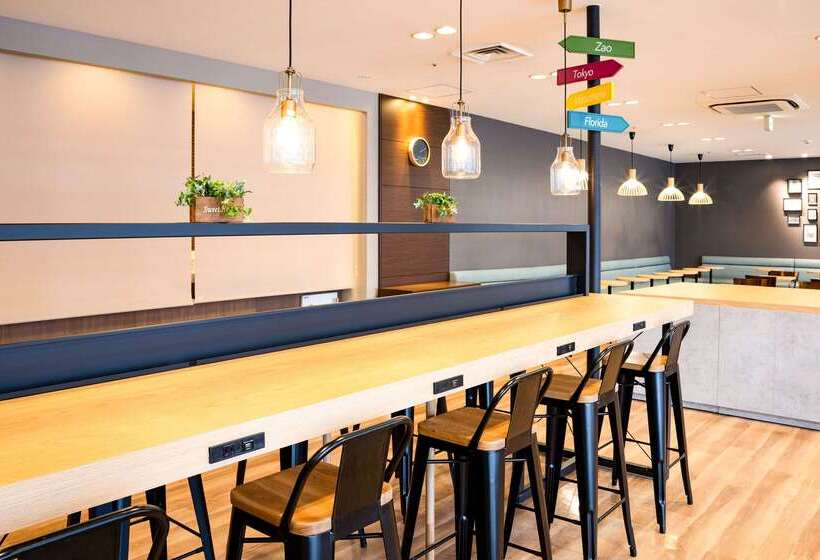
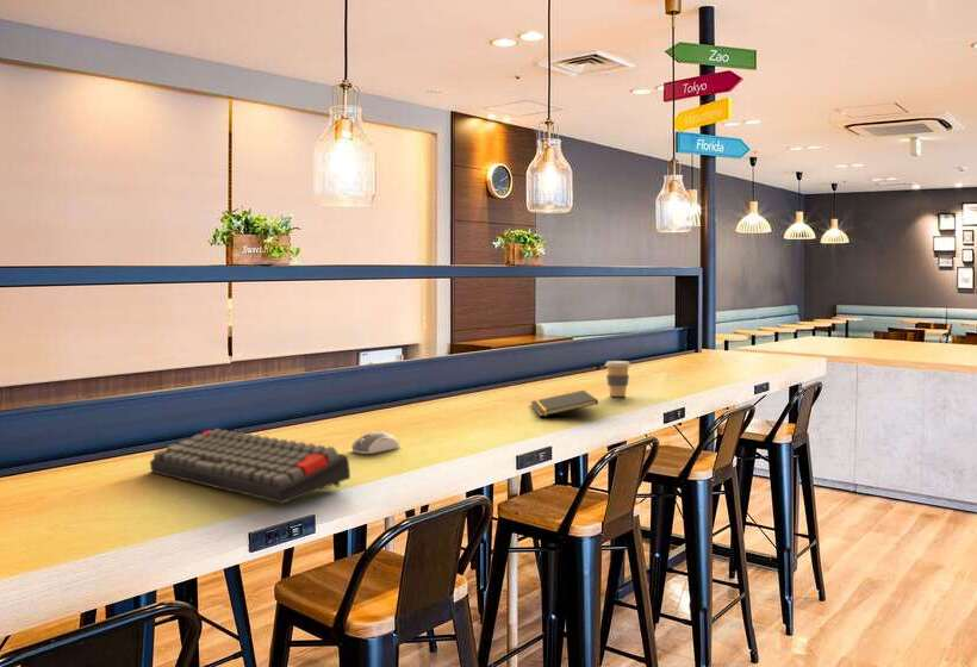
+ keyboard (245, 460)
+ coffee cup (617, 379)
+ computer mouse (377, 440)
+ notepad (562, 403)
